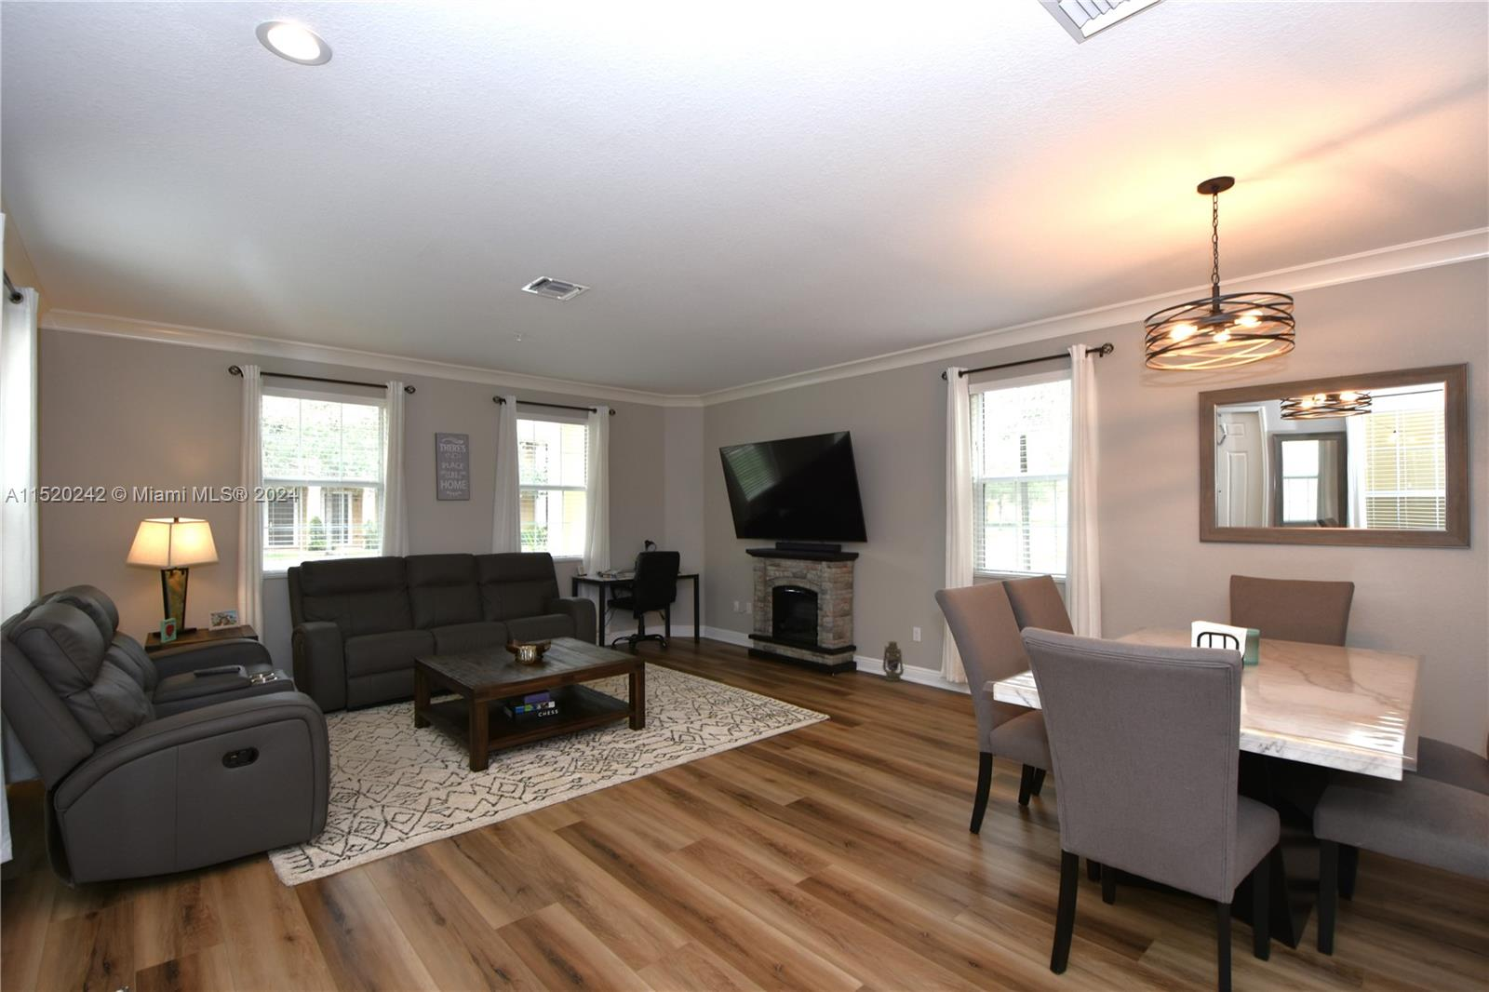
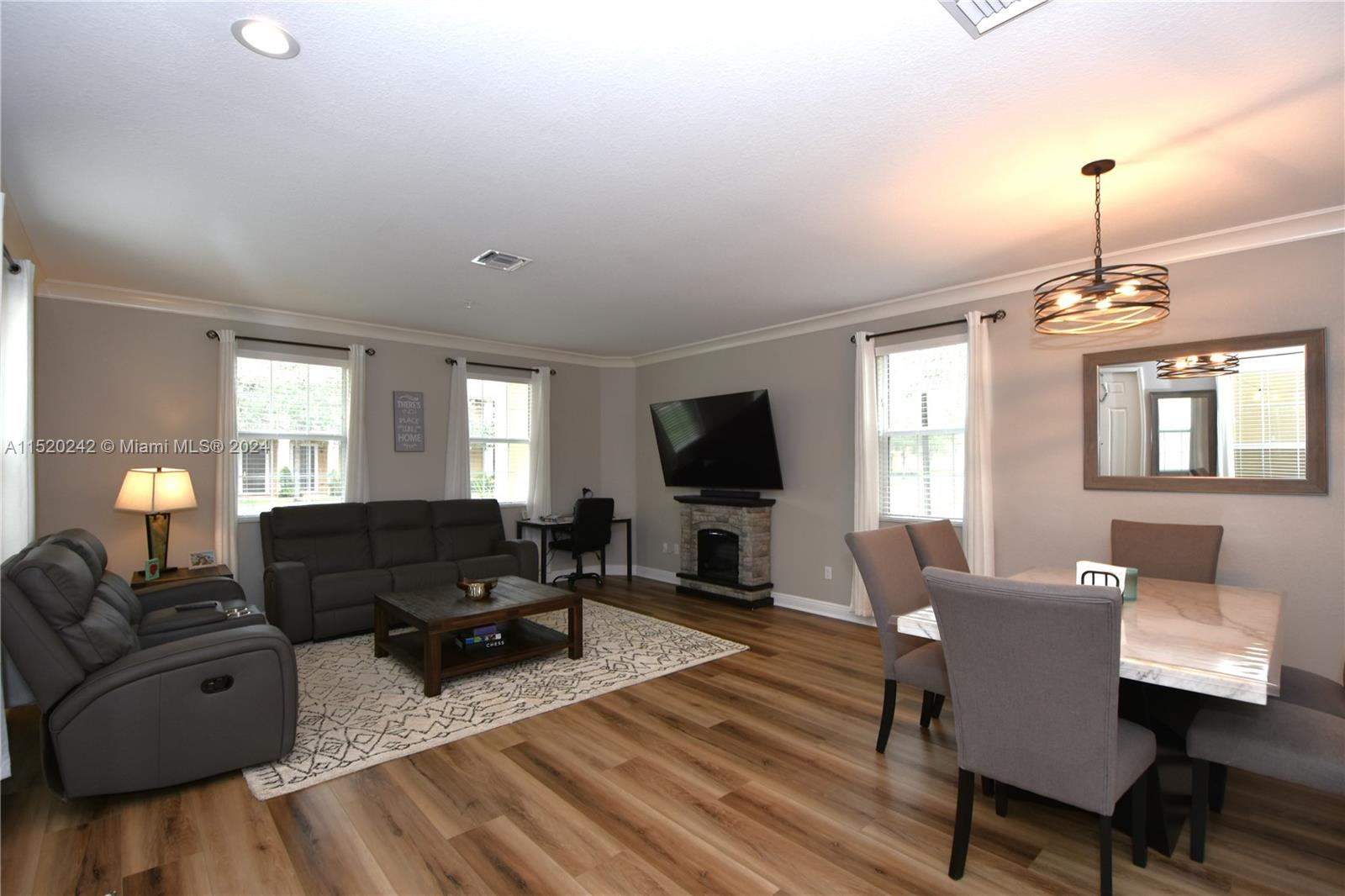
- lantern (893, 660)
